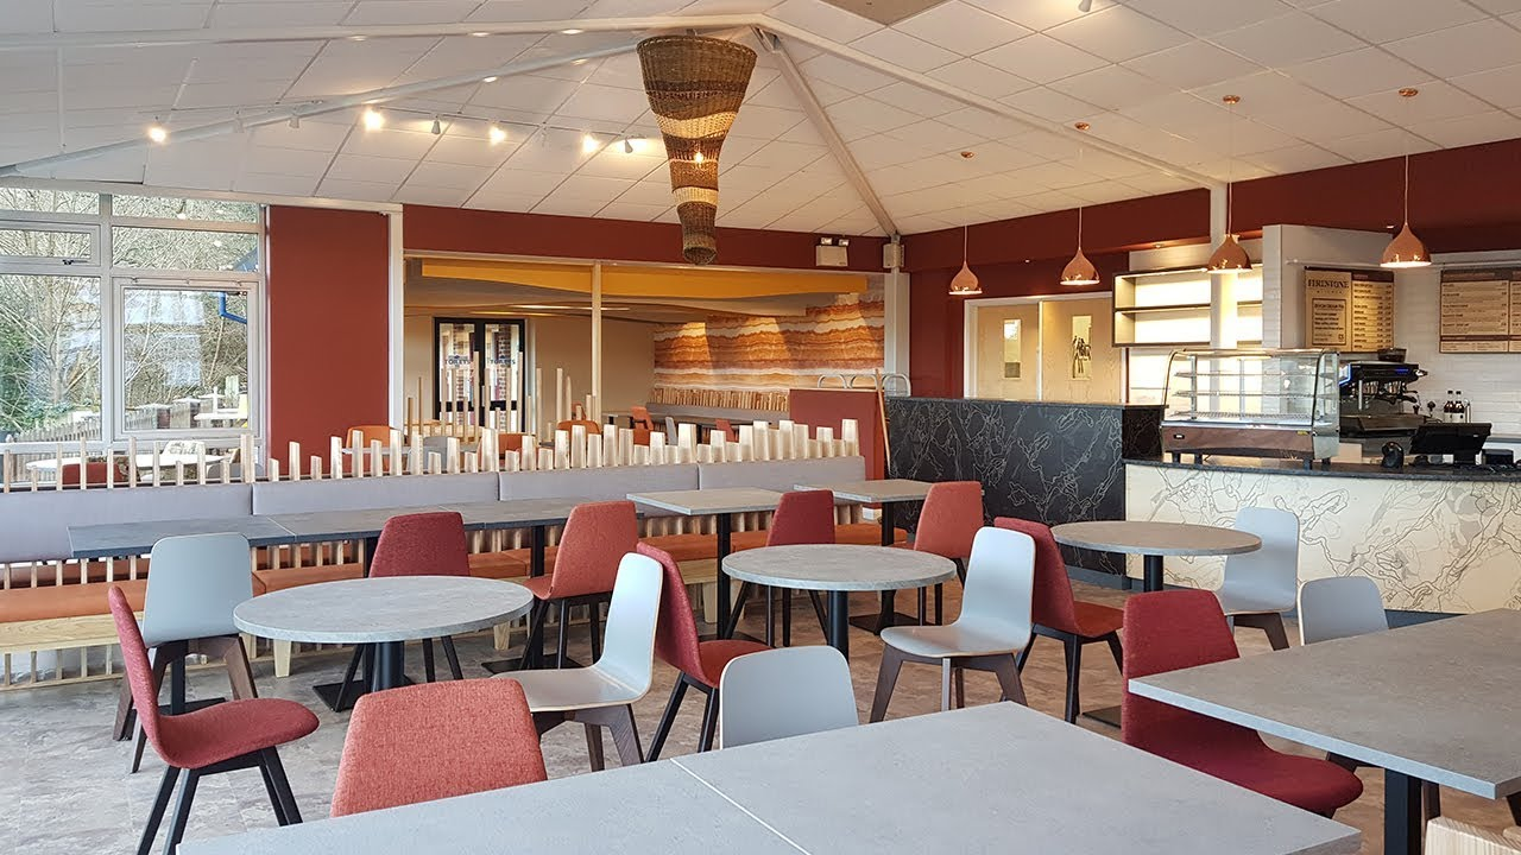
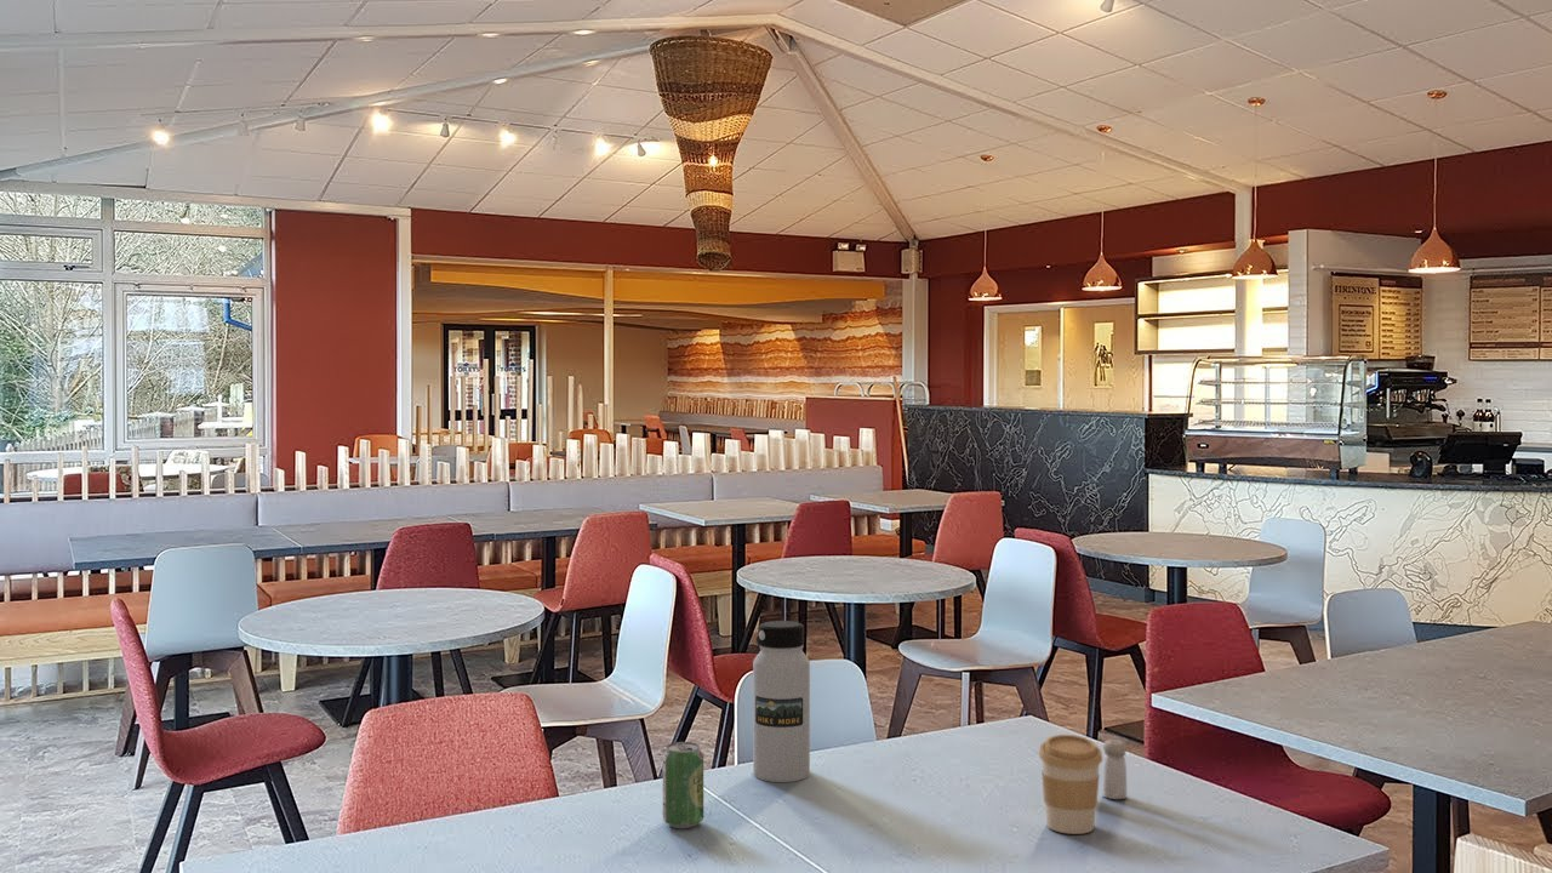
+ salt and pepper shaker (1103, 769)
+ coffee cup (1069, 782)
+ beverage can (683, 783)
+ water bottle (781, 698)
